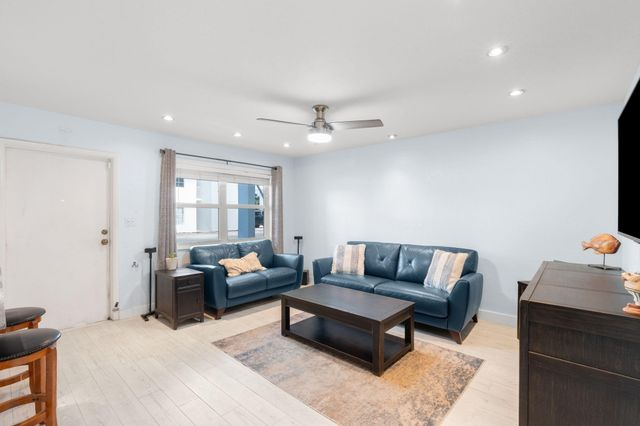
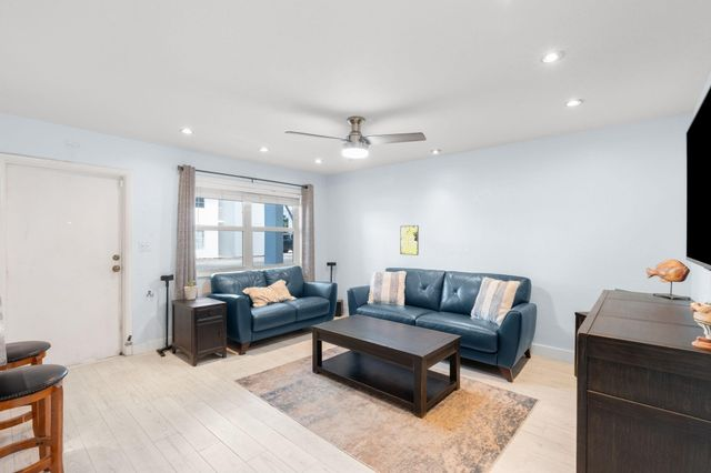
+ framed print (409, 240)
